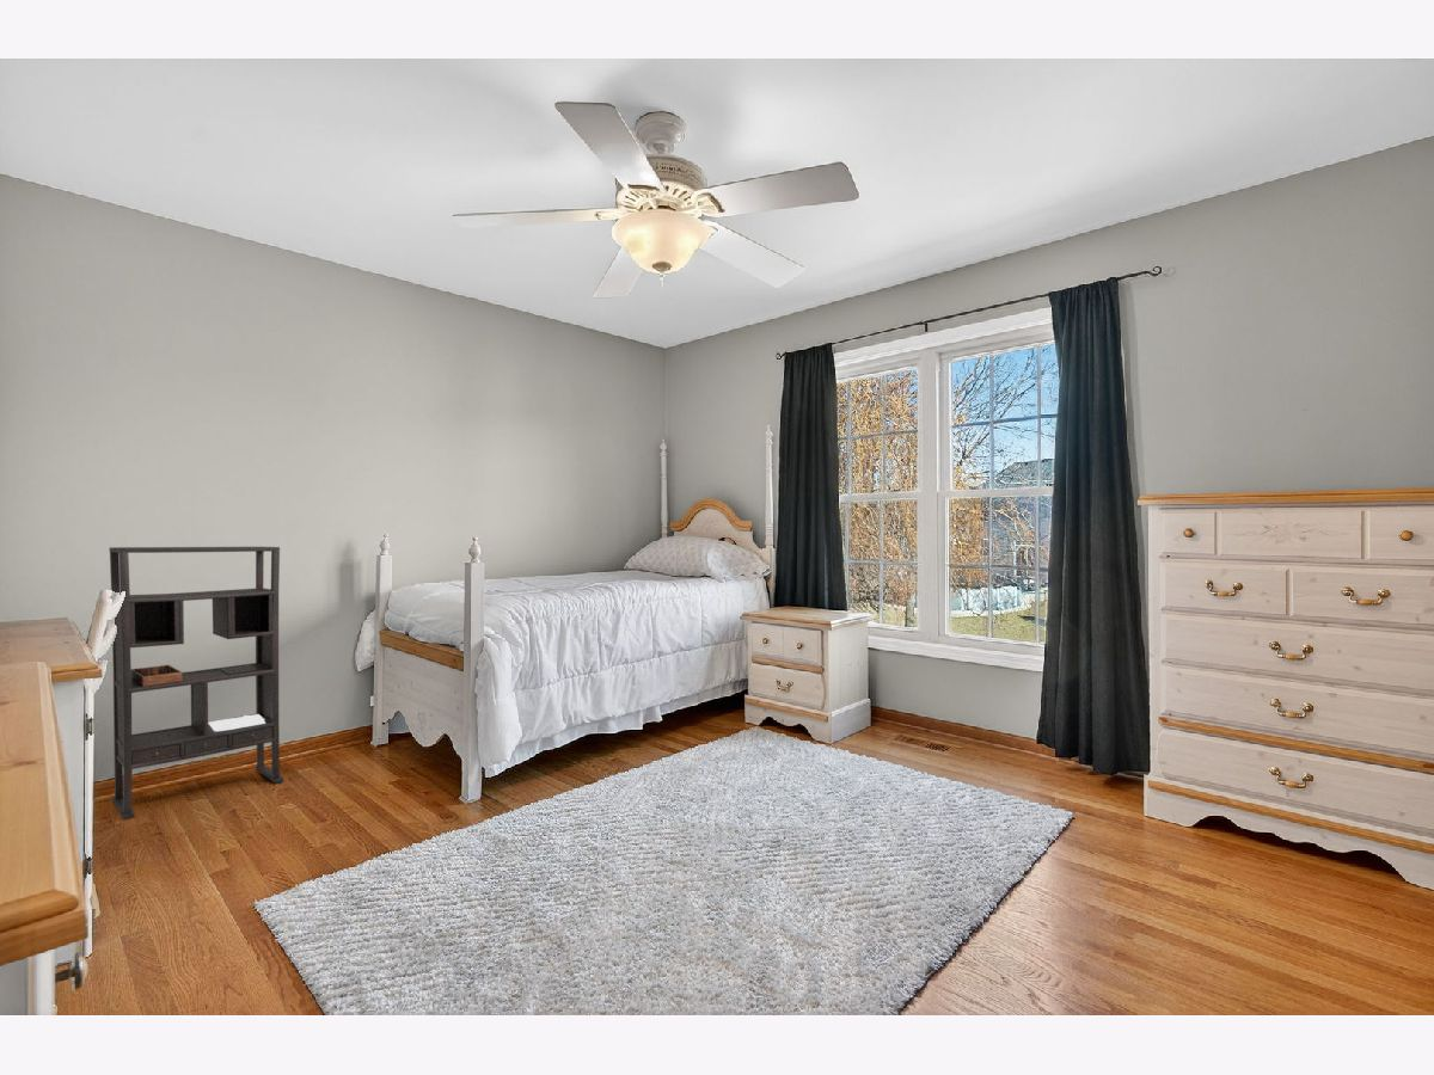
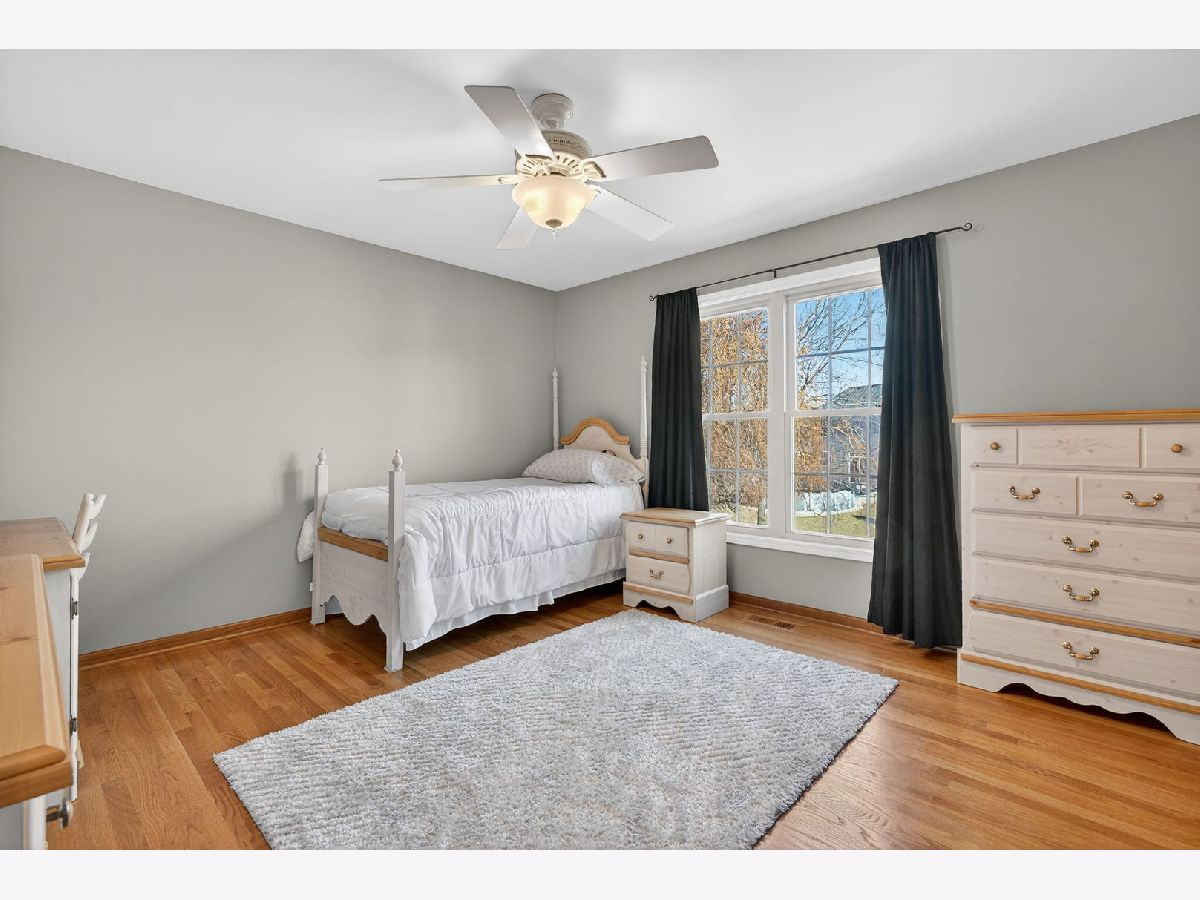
- bookshelf (198, 670)
